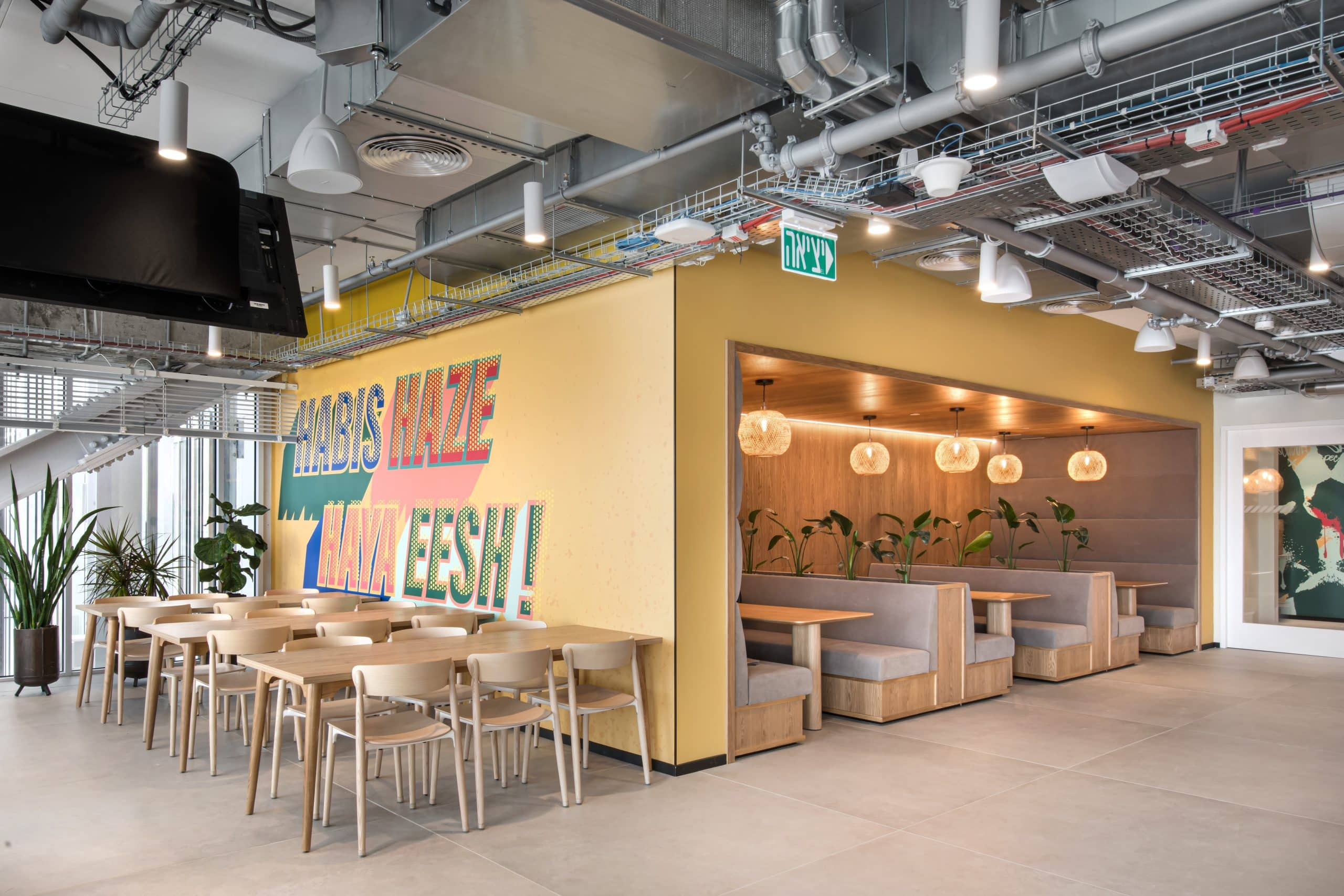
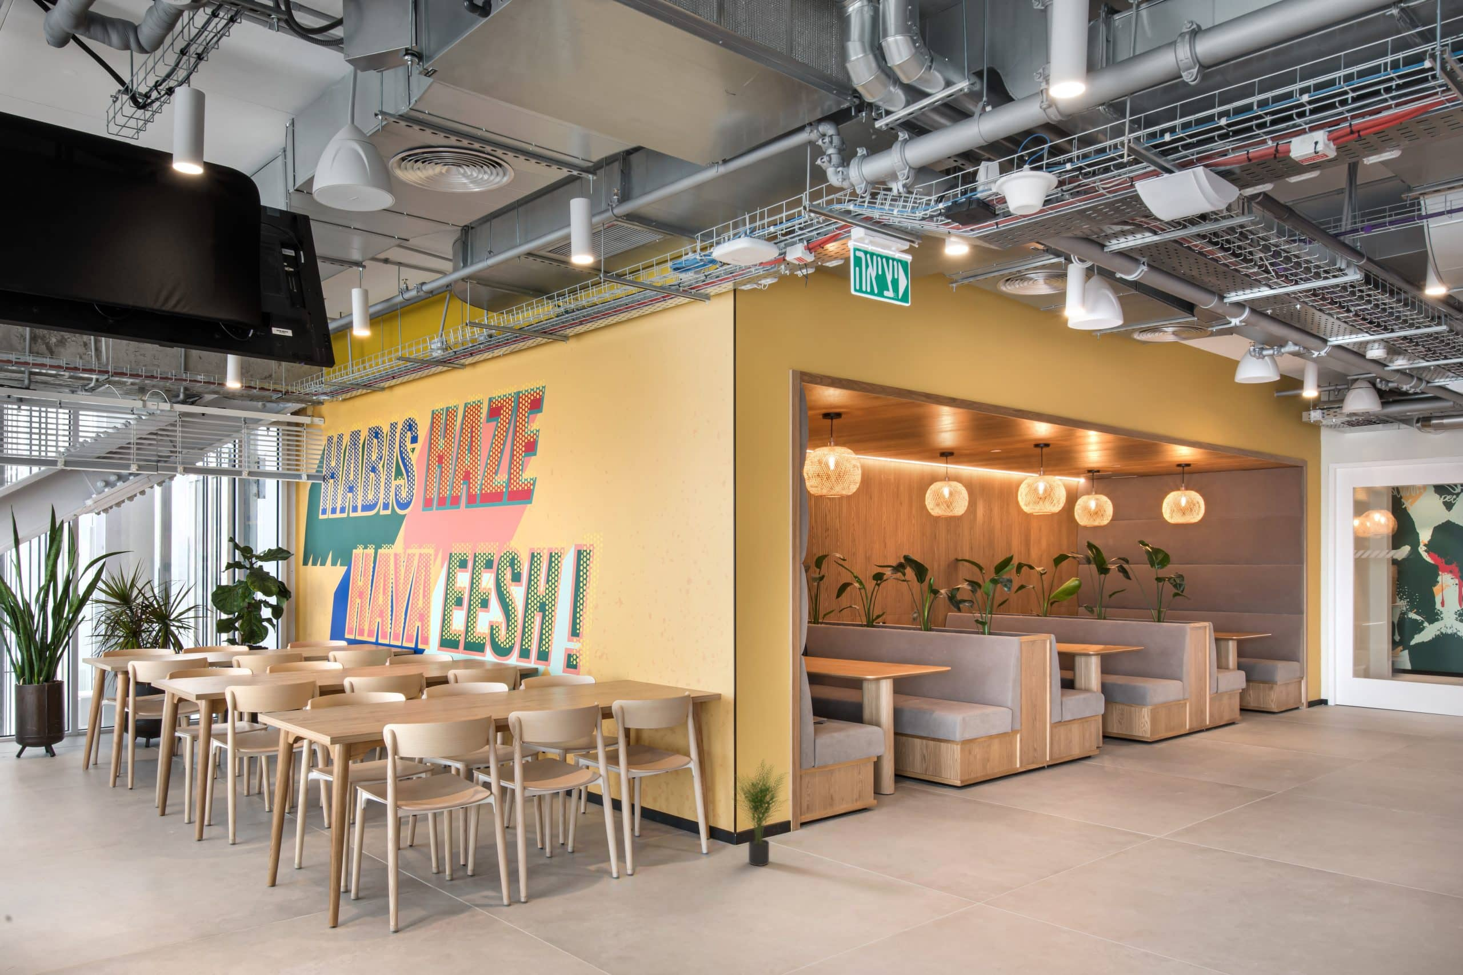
+ potted plant (755, 810)
